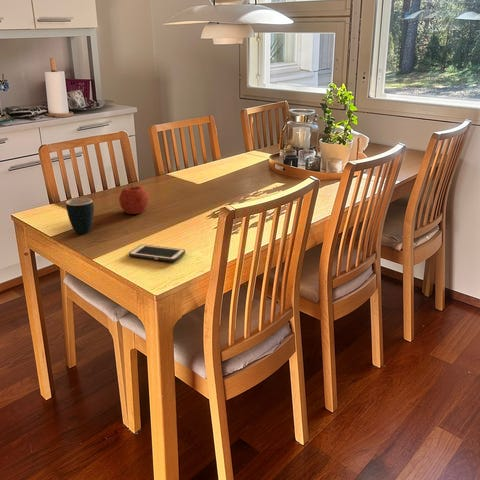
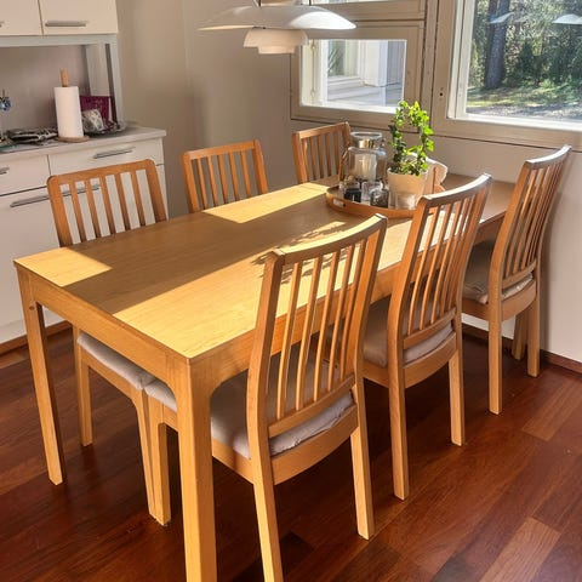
- fruit (133, 197)
- mug (83, 215)
- cell phone (157, 253)
